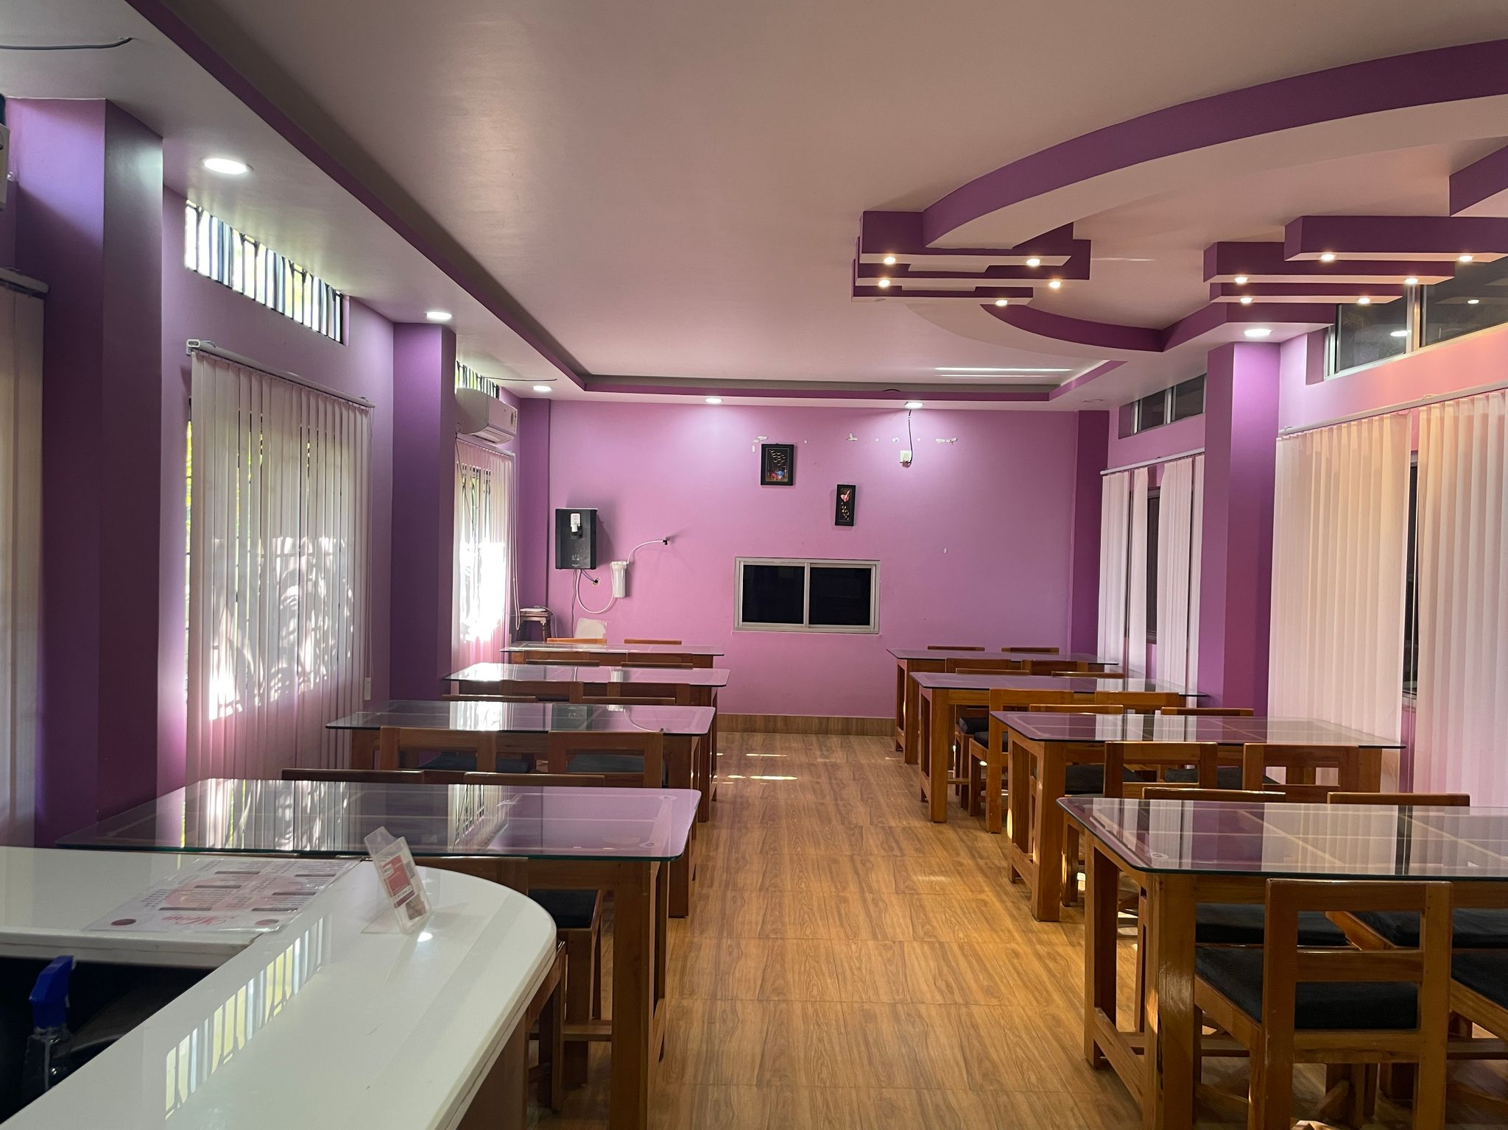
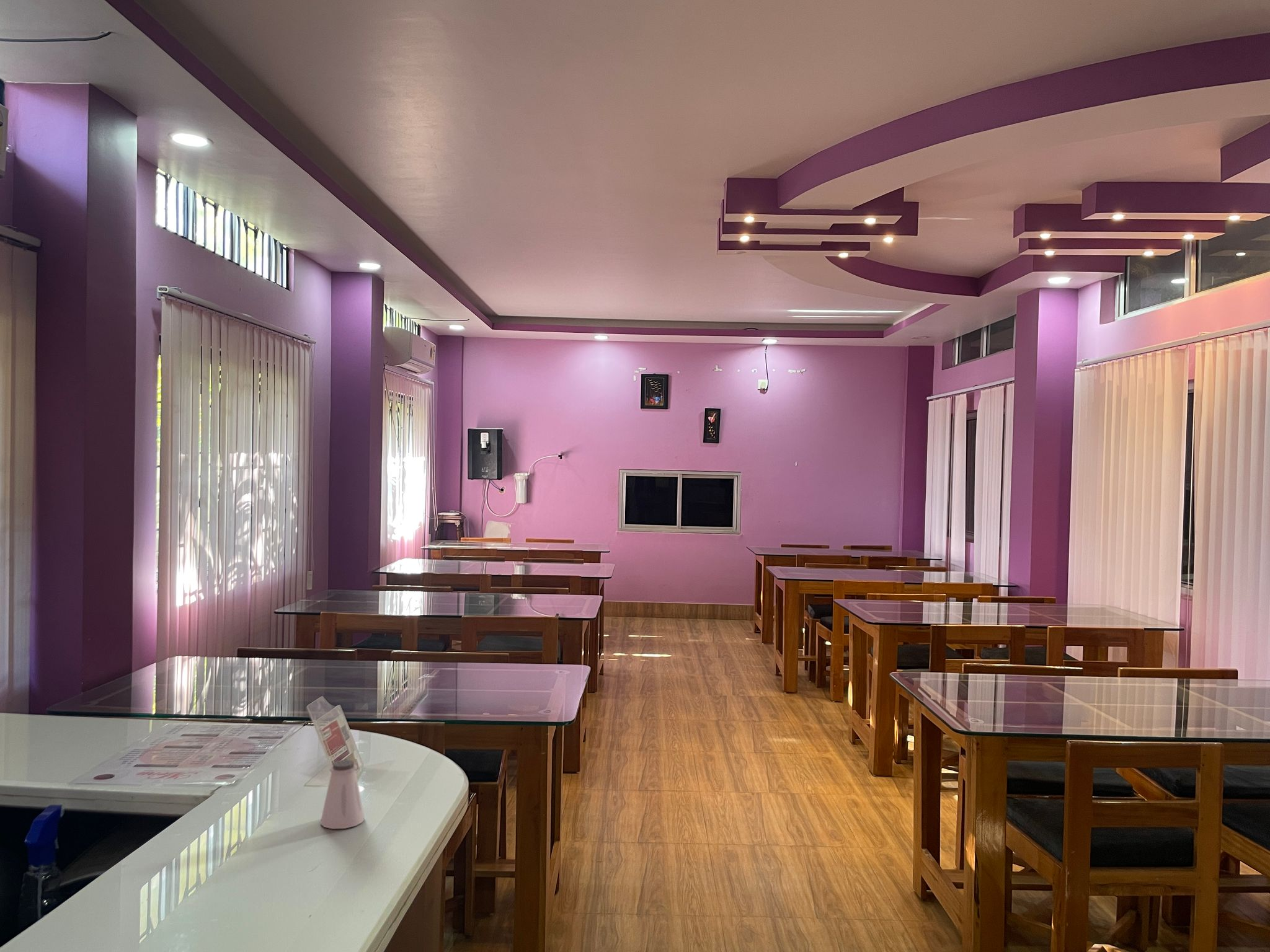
+ saltshaker (343, 791)
